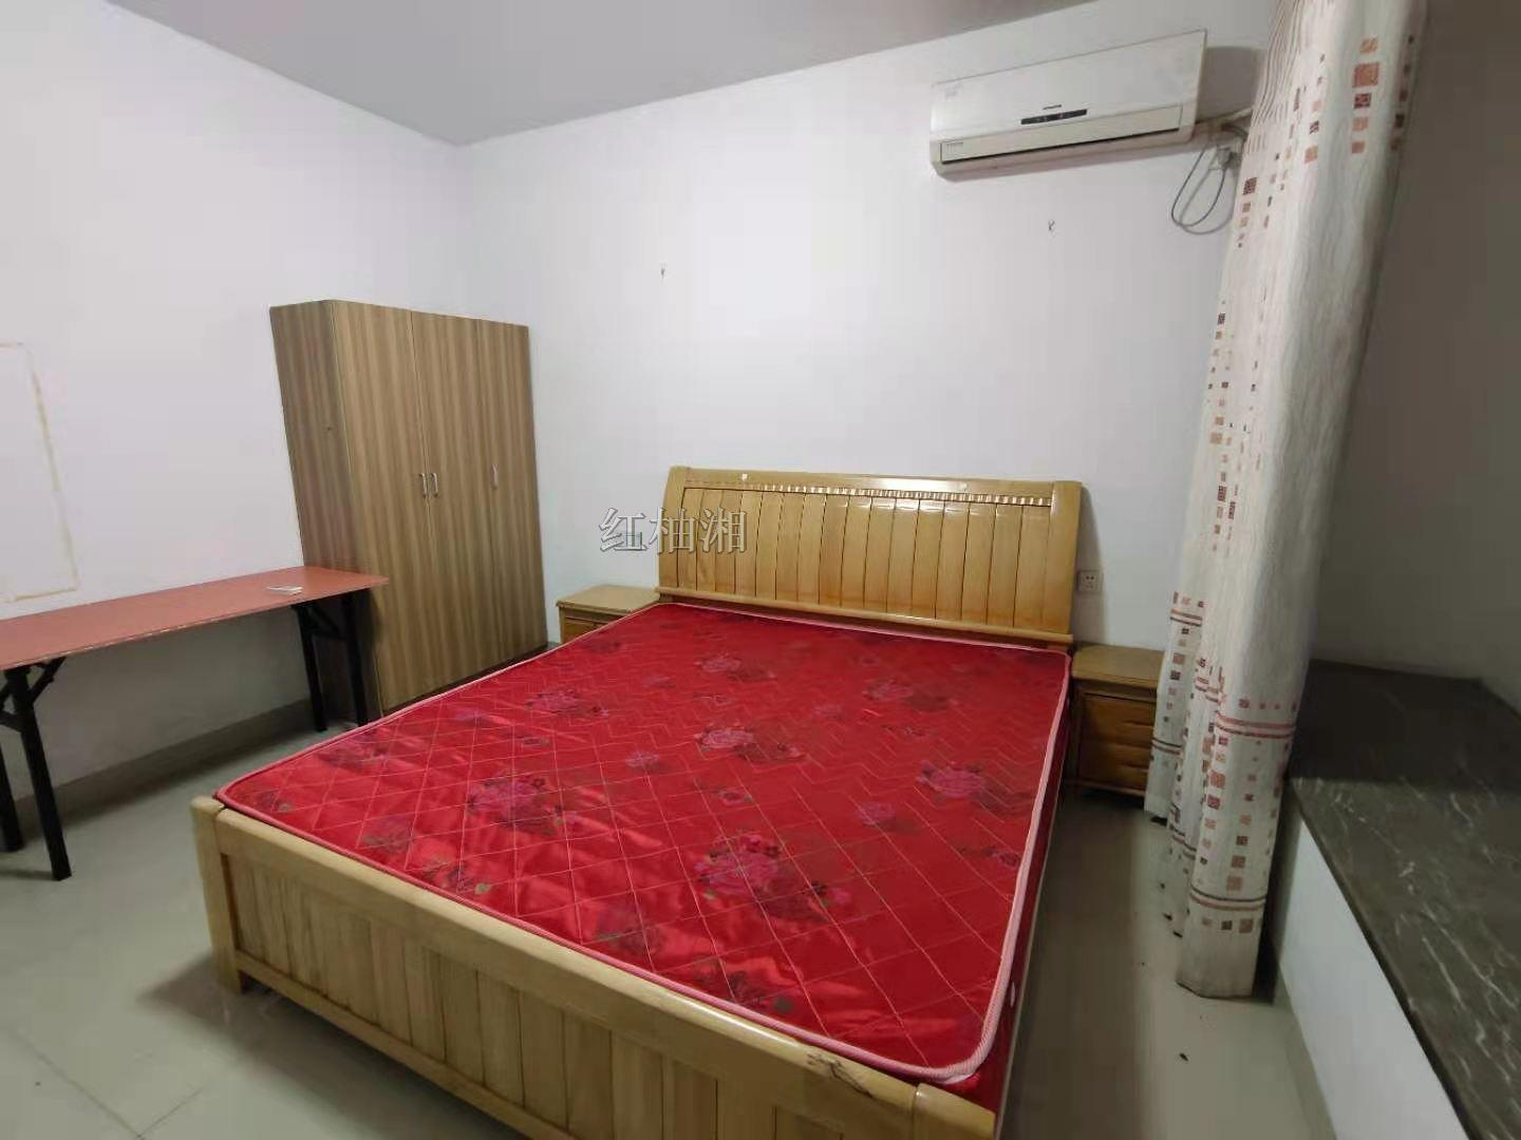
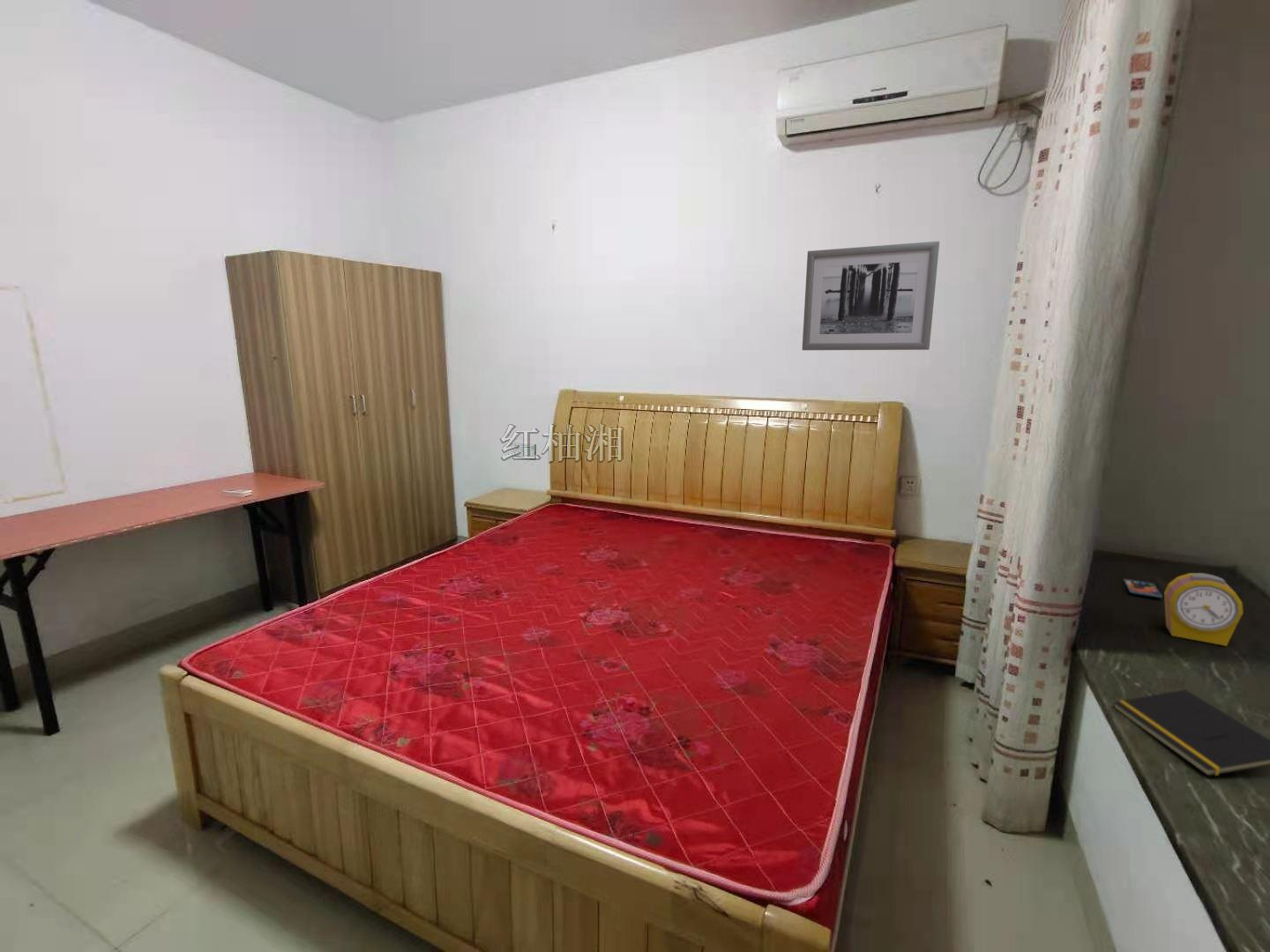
+ wall art (866, 299)
+ alarm clock (1201, 606)
+ notepad (1196, 729)
+ smartphone (1141, 587)
